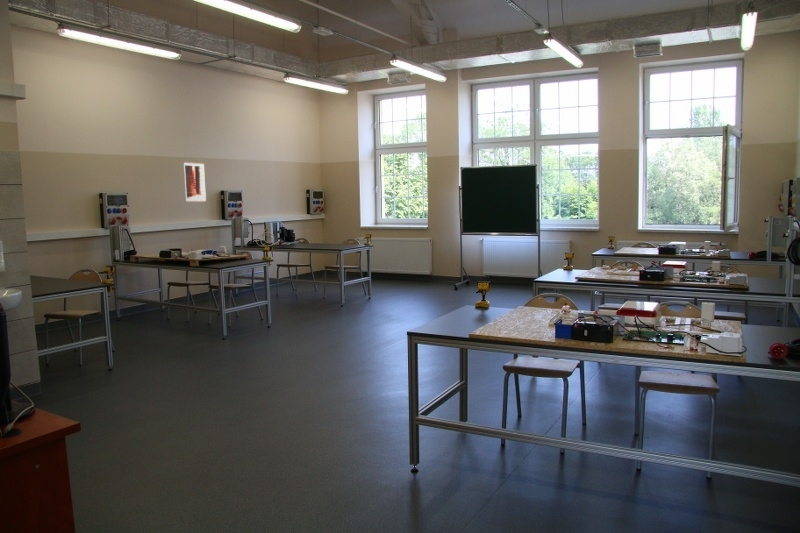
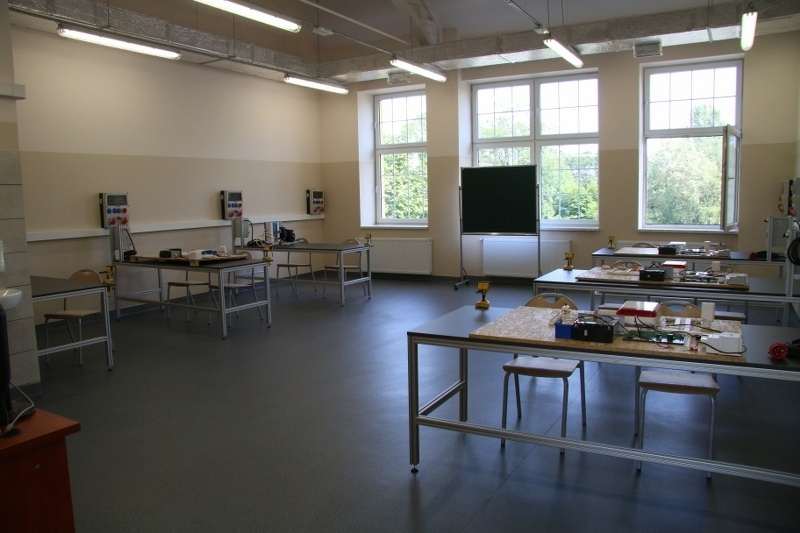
- wall art (195, 182)
